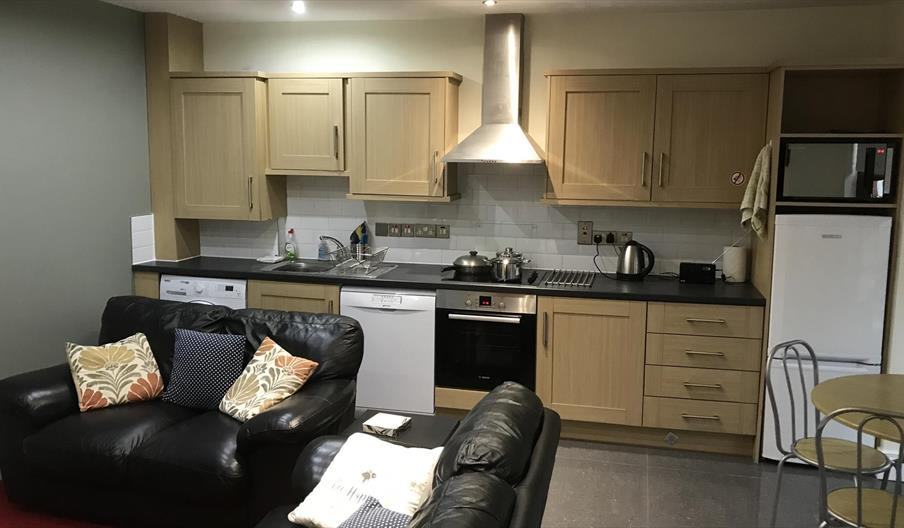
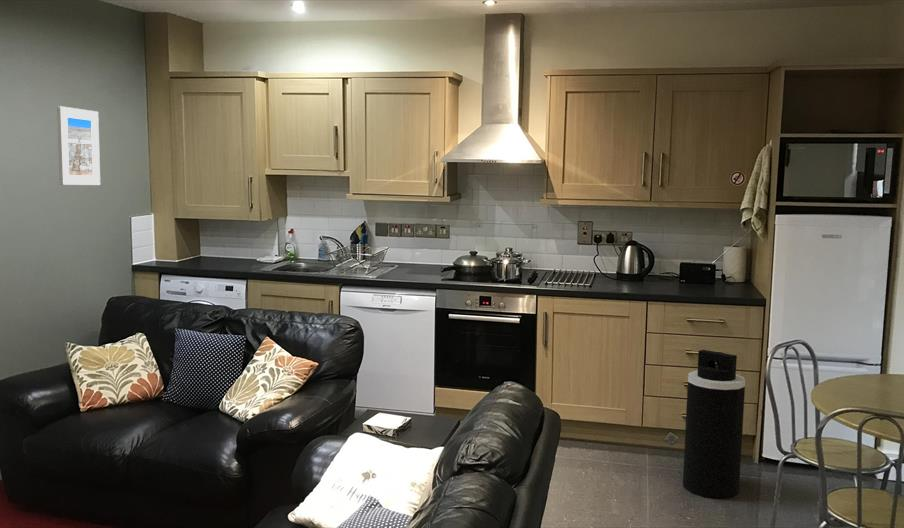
+ trash can (714, 420)
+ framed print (79, 147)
